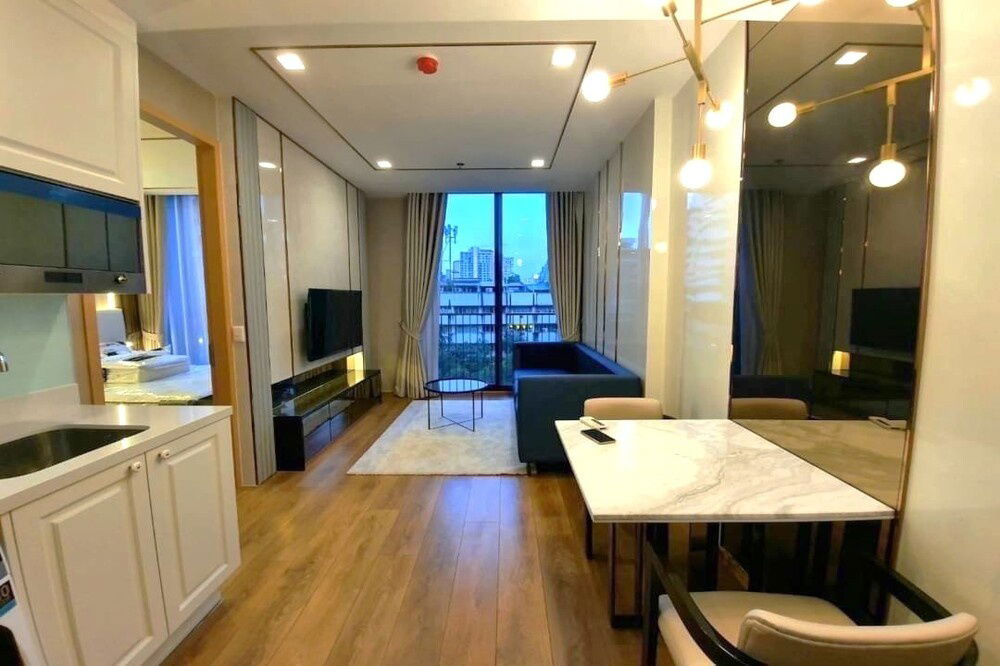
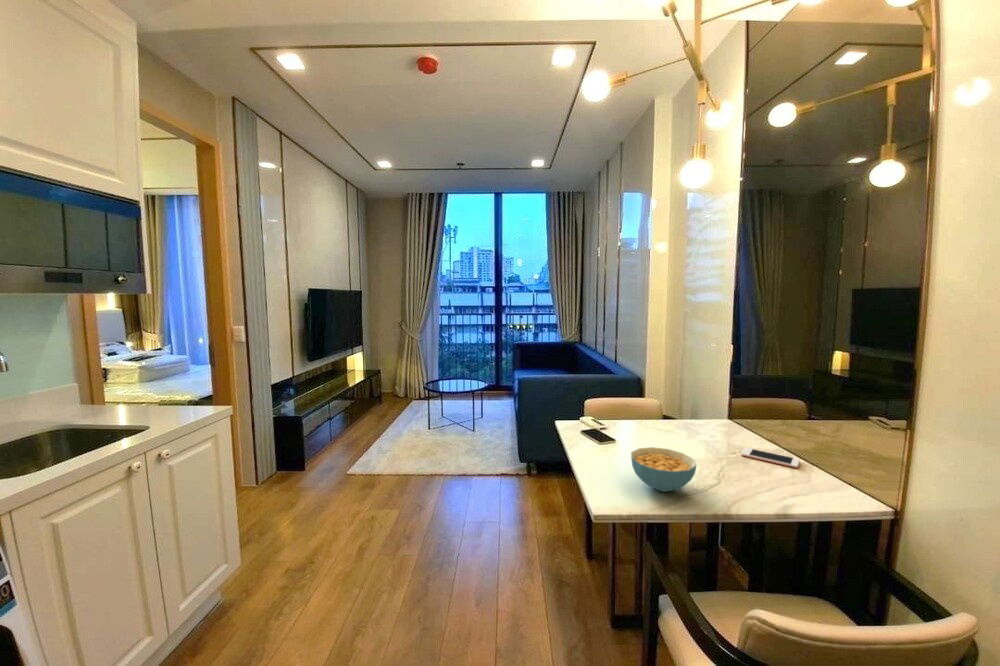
+ cereal bowl (661, 473)
+ cell phone (769, 457)
